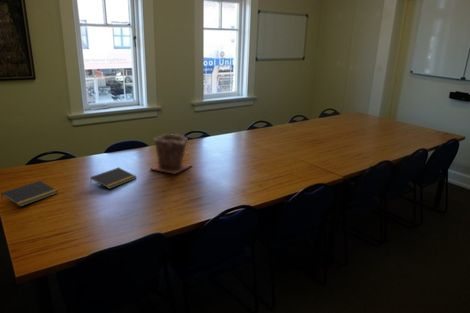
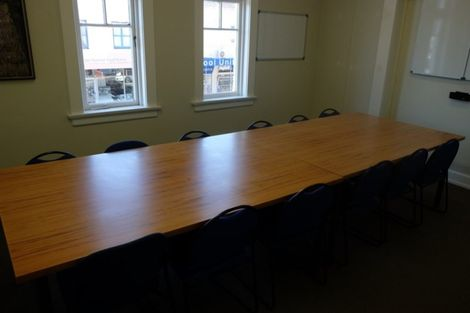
- plant pot (171, 152)
- notepad (114, 177)
- notepad (30, 192)
